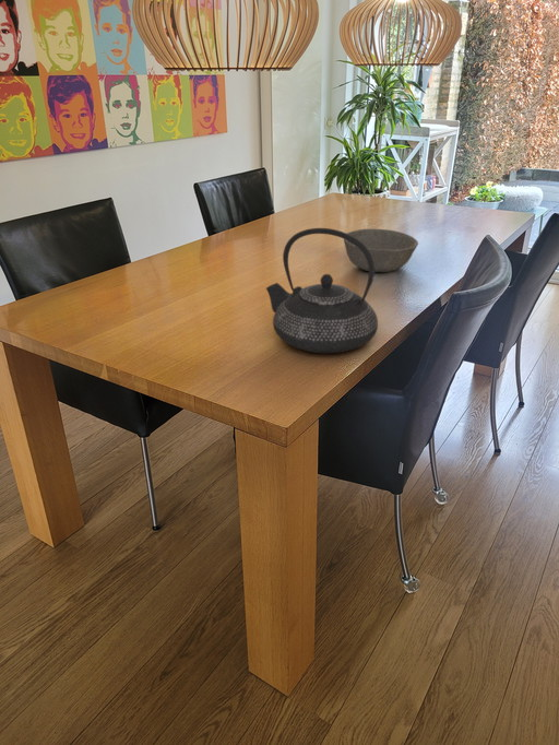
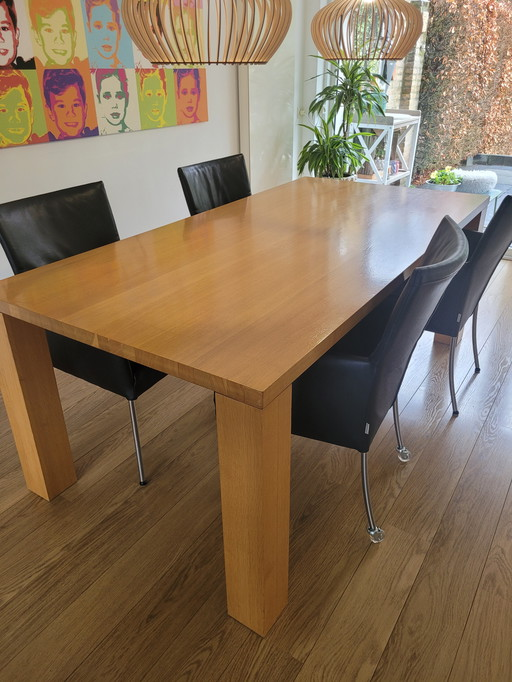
- bowl (379, 252)
- teapot (319, 285)
